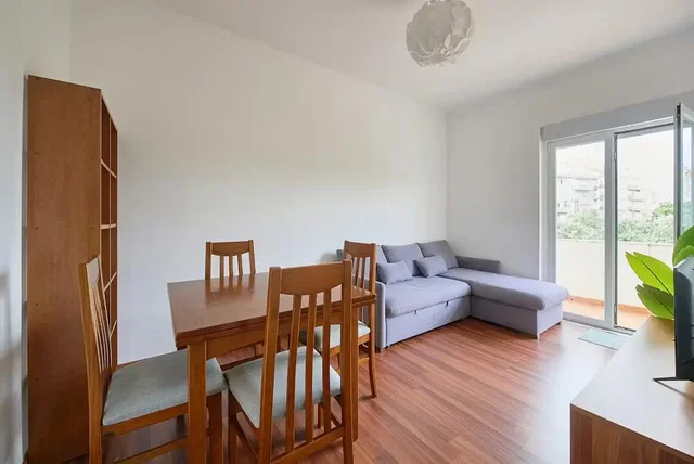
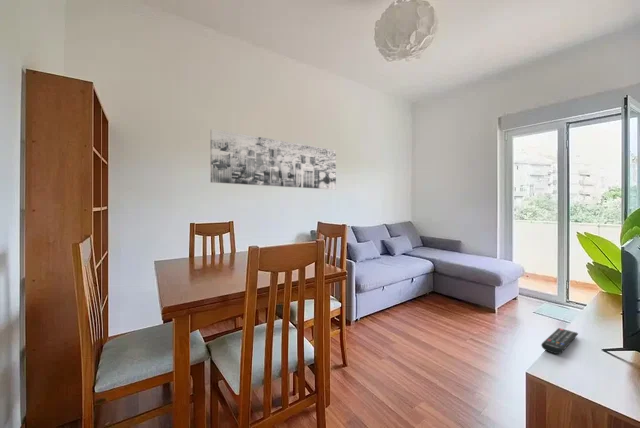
+ wall art (281, 163)
+ remote control (560, 340)
